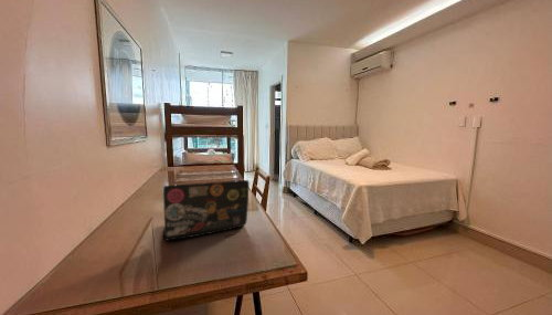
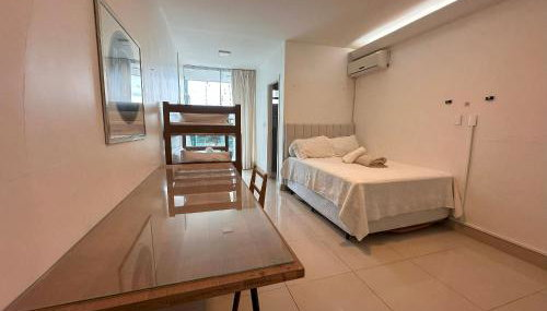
- laptop (204, 201)
